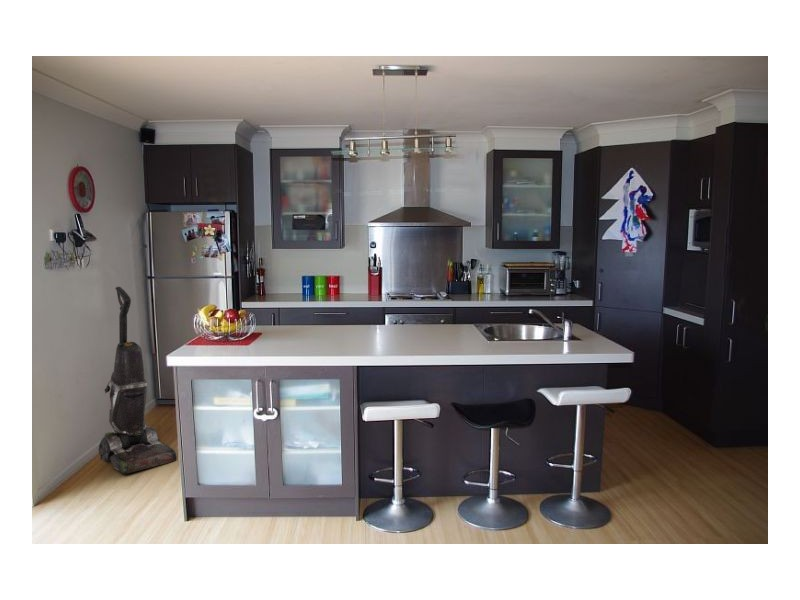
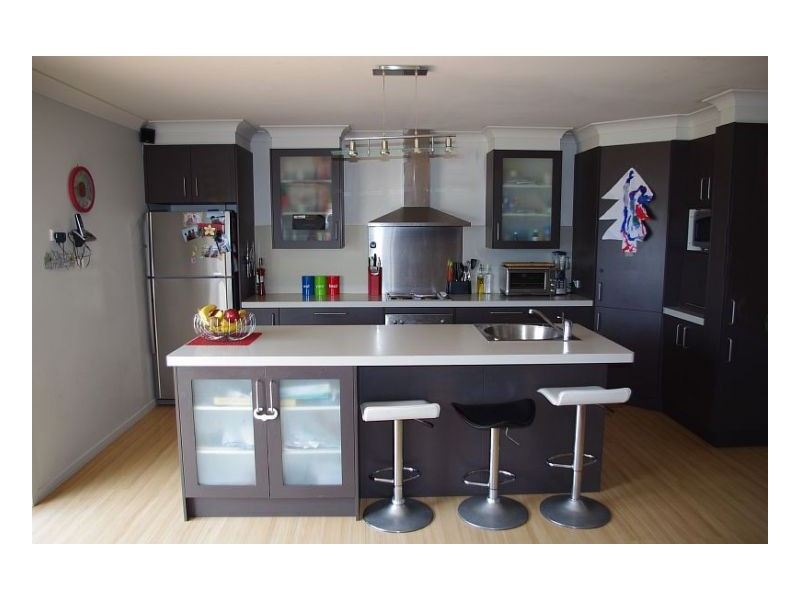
- vacuum cleaner (135, 374)
